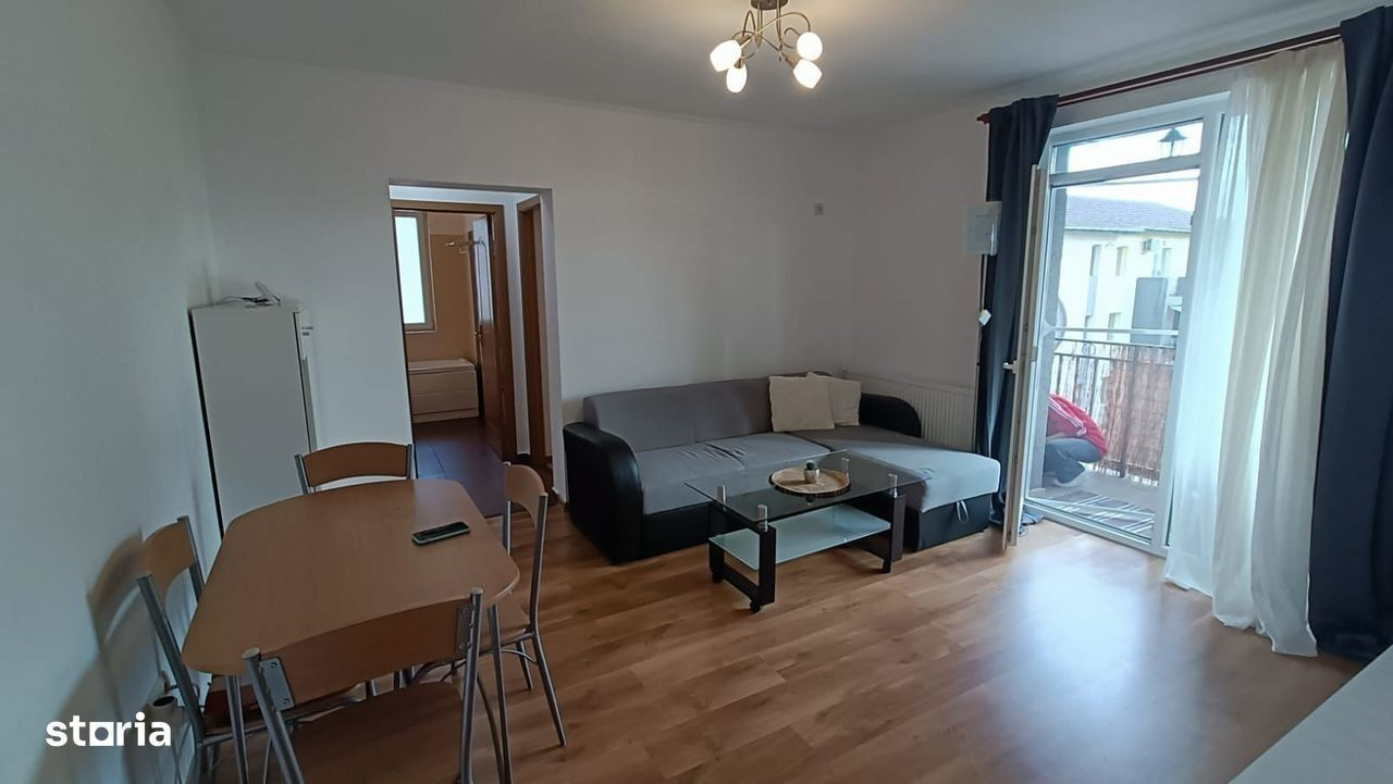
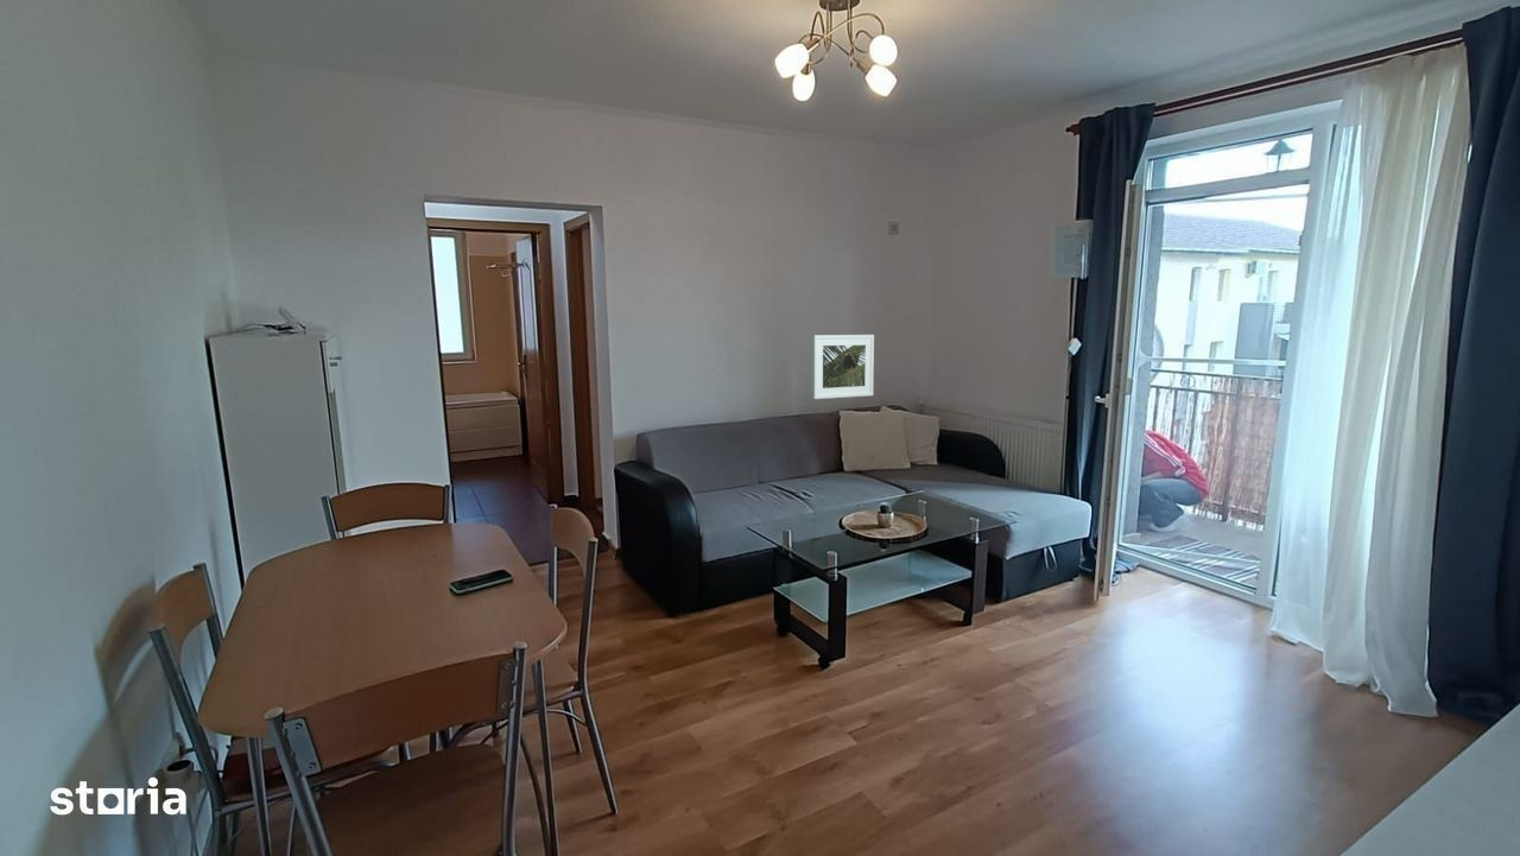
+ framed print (843, 366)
